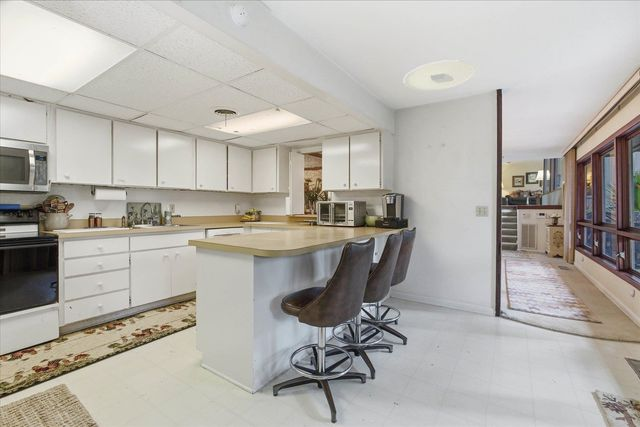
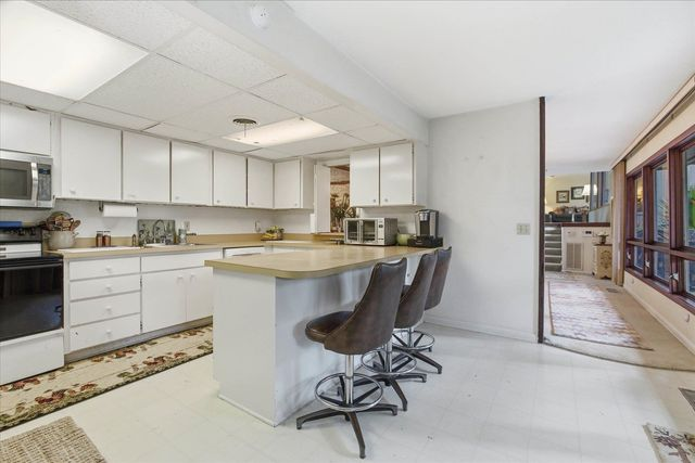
- ceiling light (437, 73)
